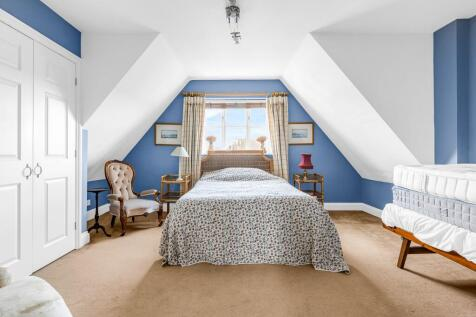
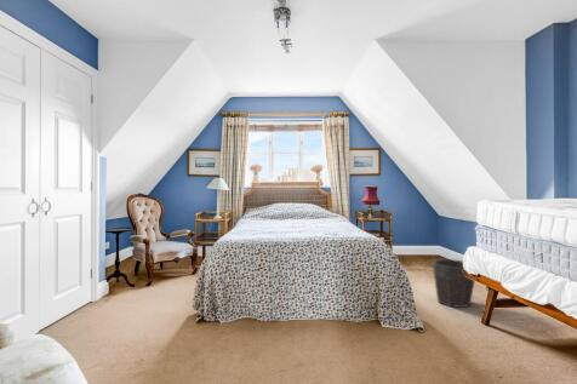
+ waste bin (453, 282)
